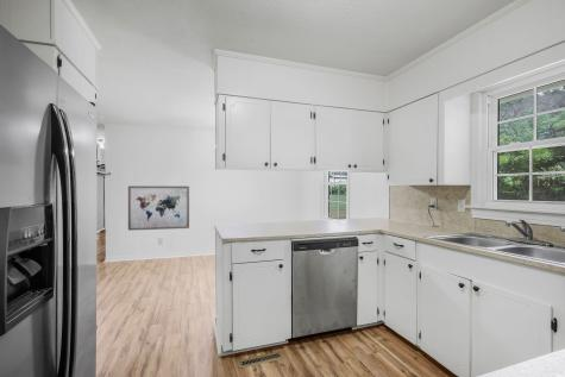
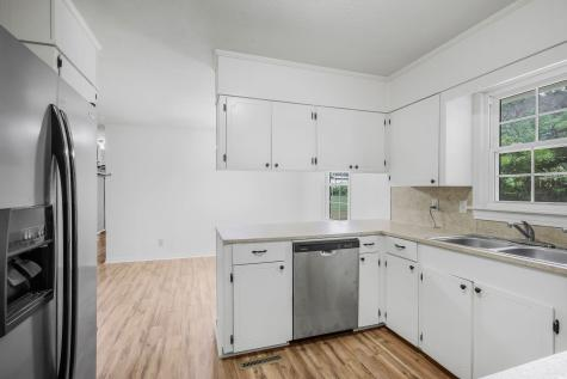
- wall art (159, 207)
